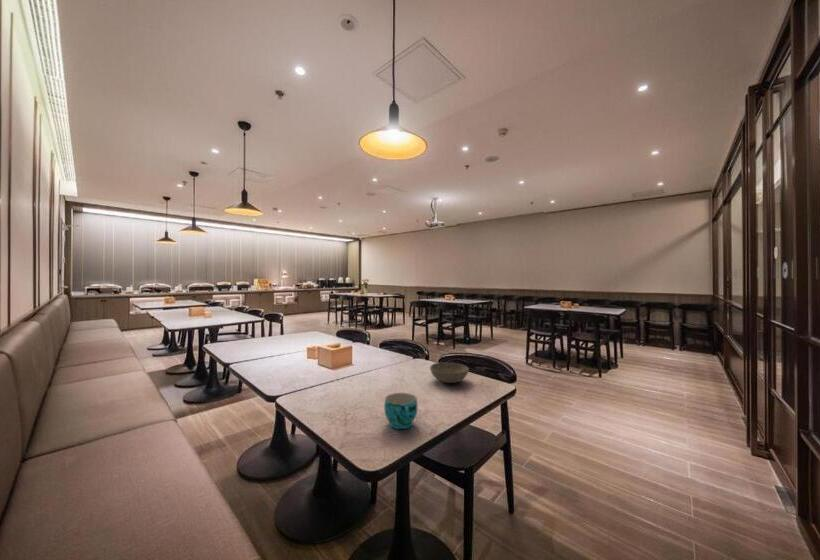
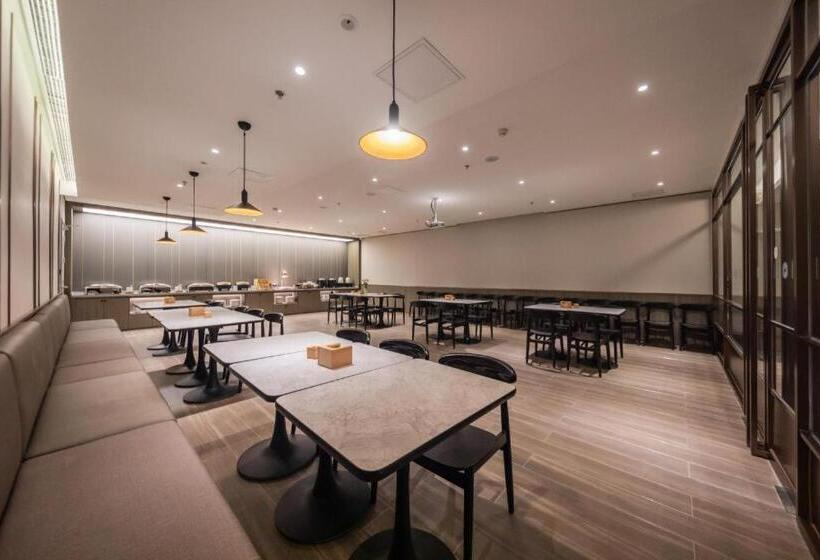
- cup (402, 411)
- bowl (449, 374)
